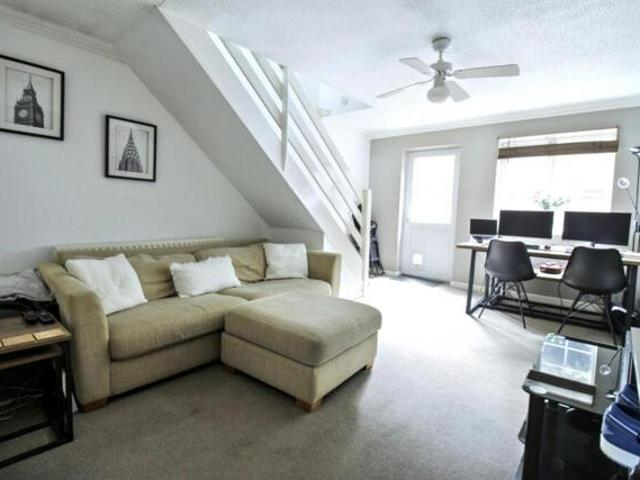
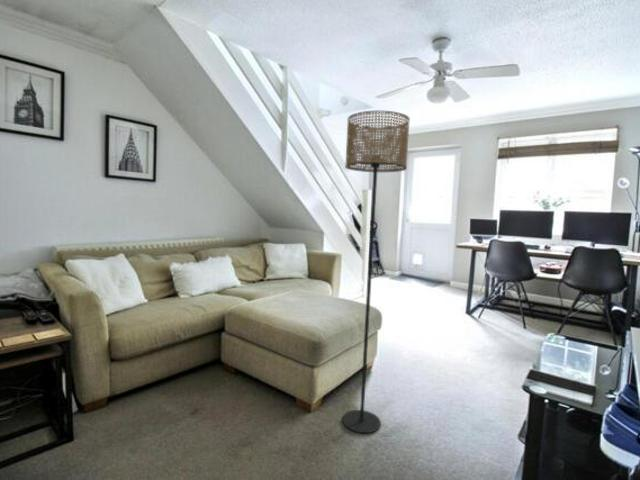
+ floor lamp (369, 275)
